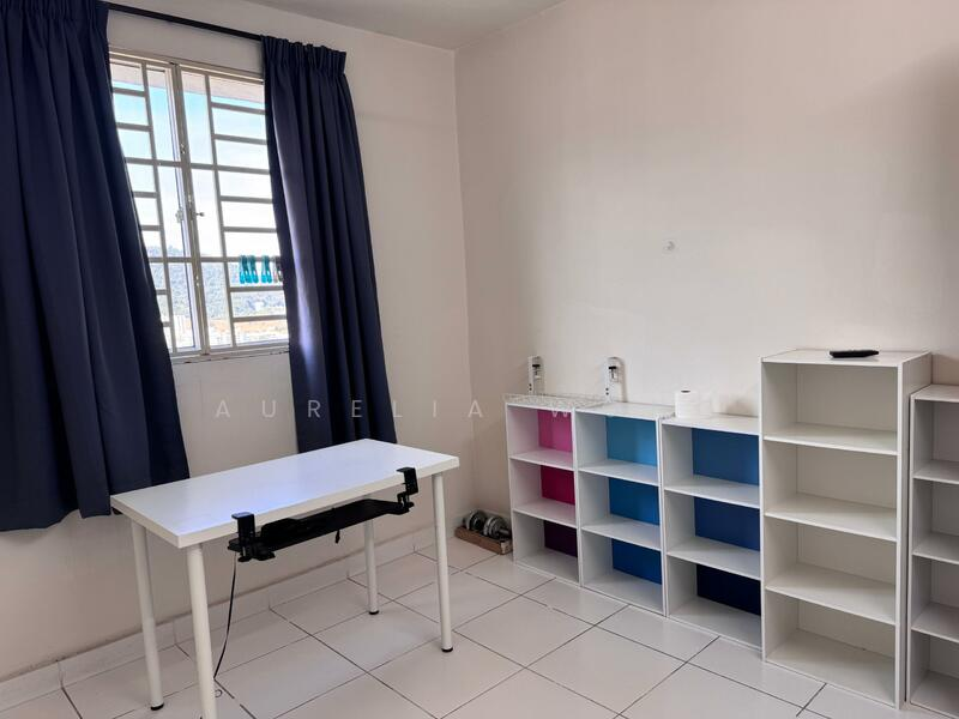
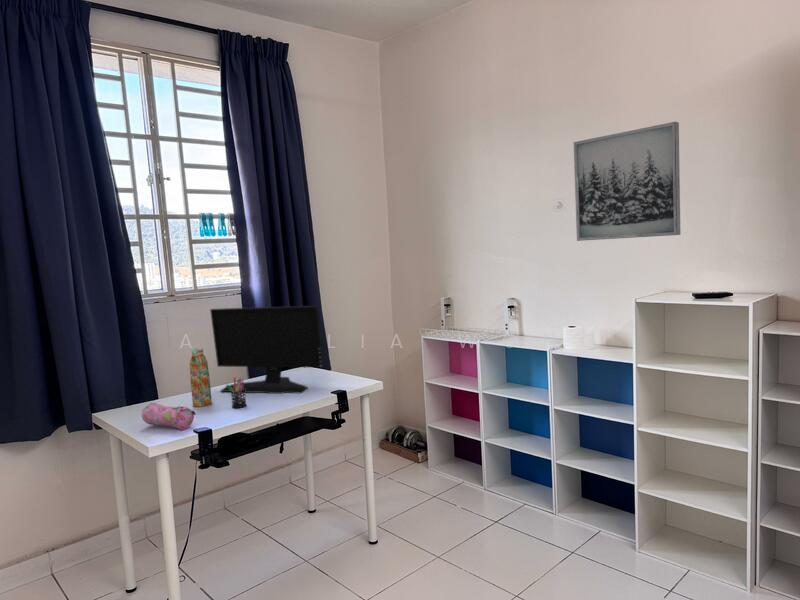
+ pen holder (236, 392)
+ computer monitor (269, 347)
+ wall art (624, 185)
+ pencil case (168, 415)
+ water bottle (199, 376)
